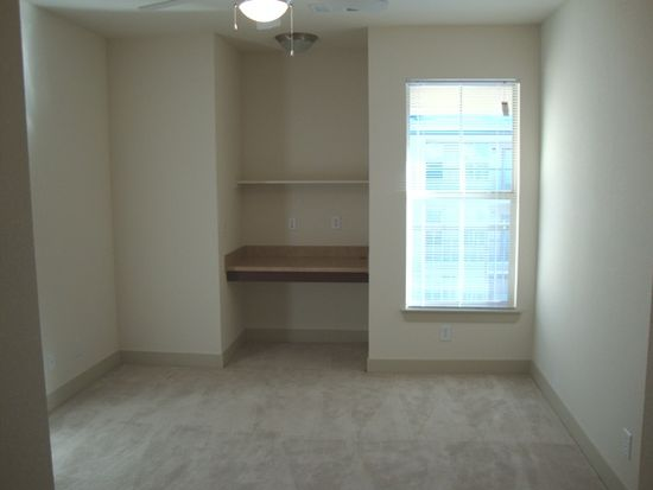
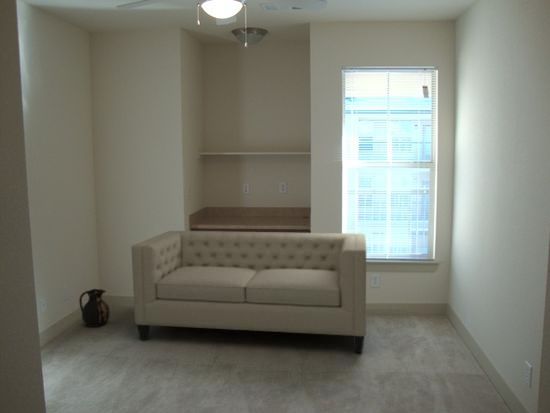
+ ceramic jug (95, 306)
+ sofa (255, 284)
